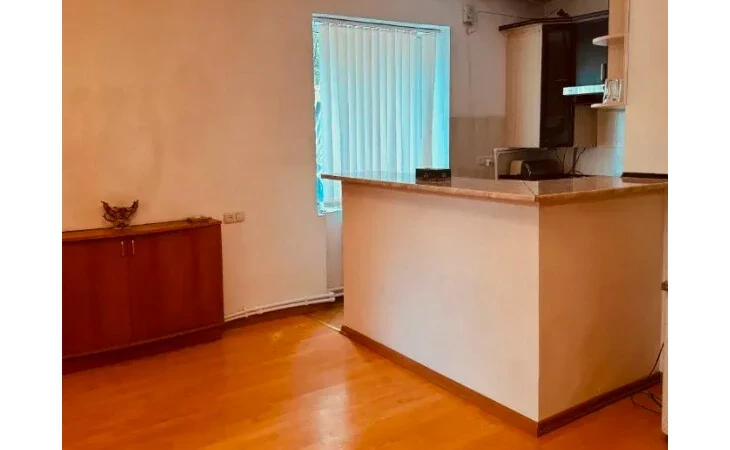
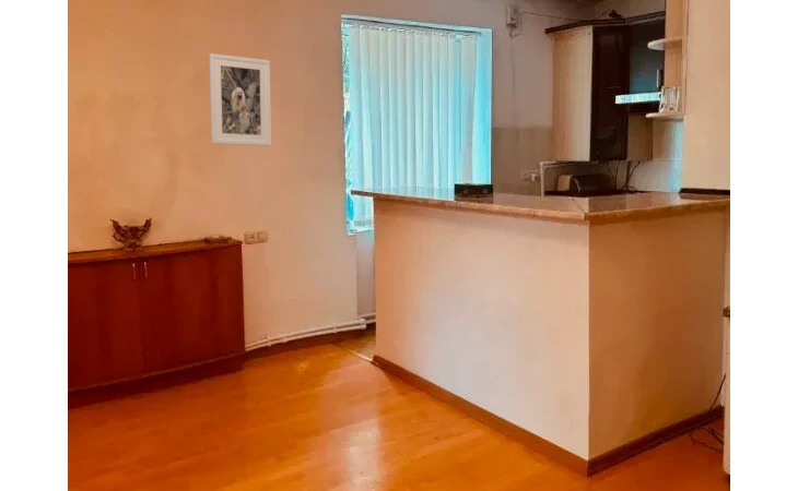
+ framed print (240, 100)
